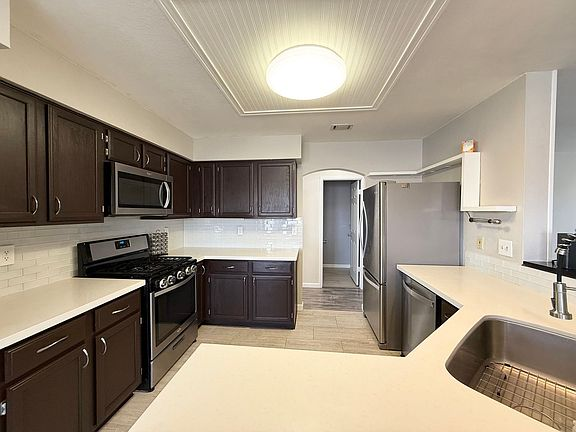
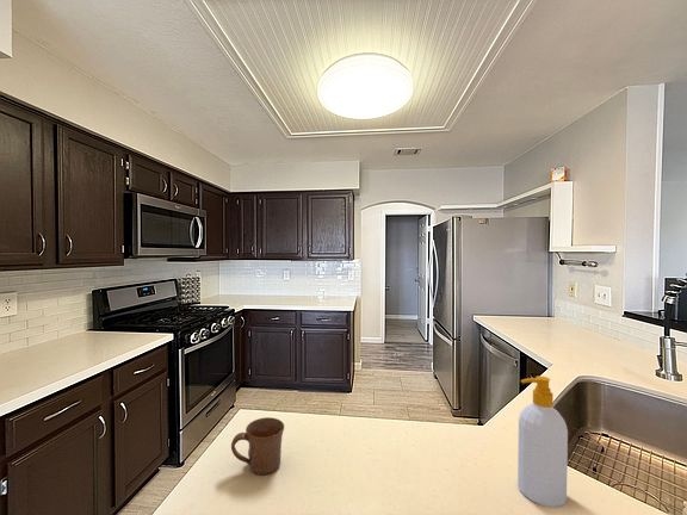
+ mug (258, 447)
+ soap bottle (540, 435)
